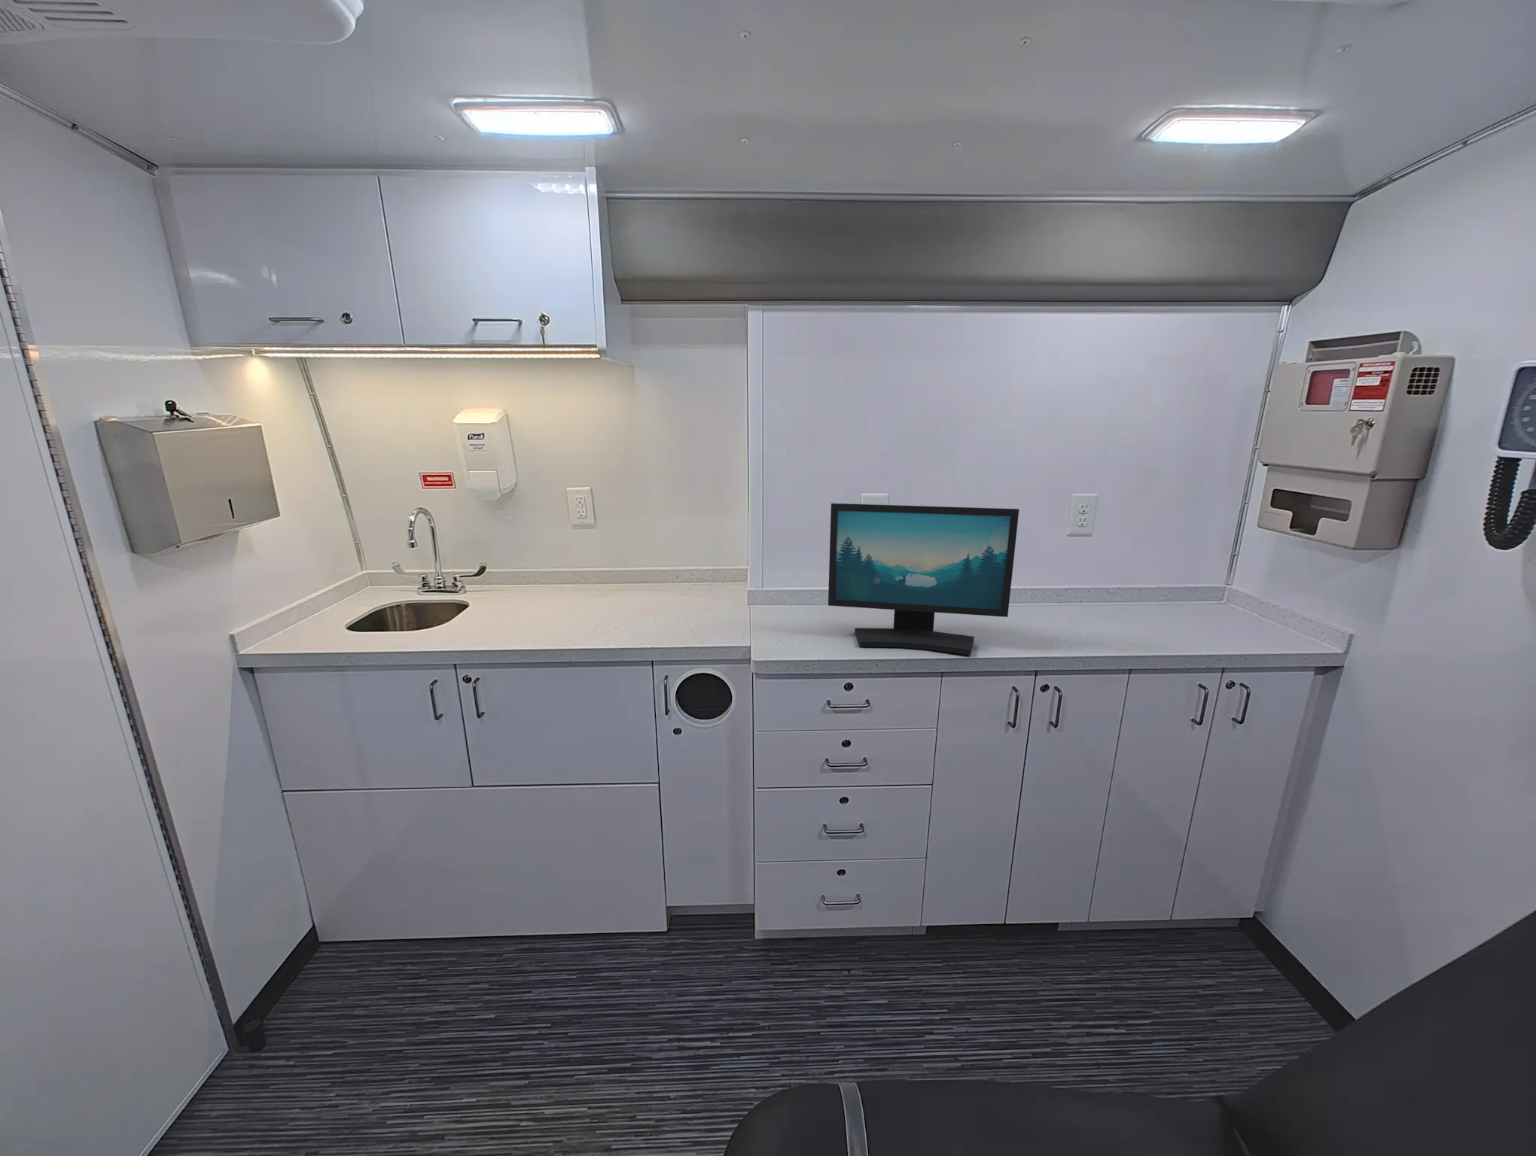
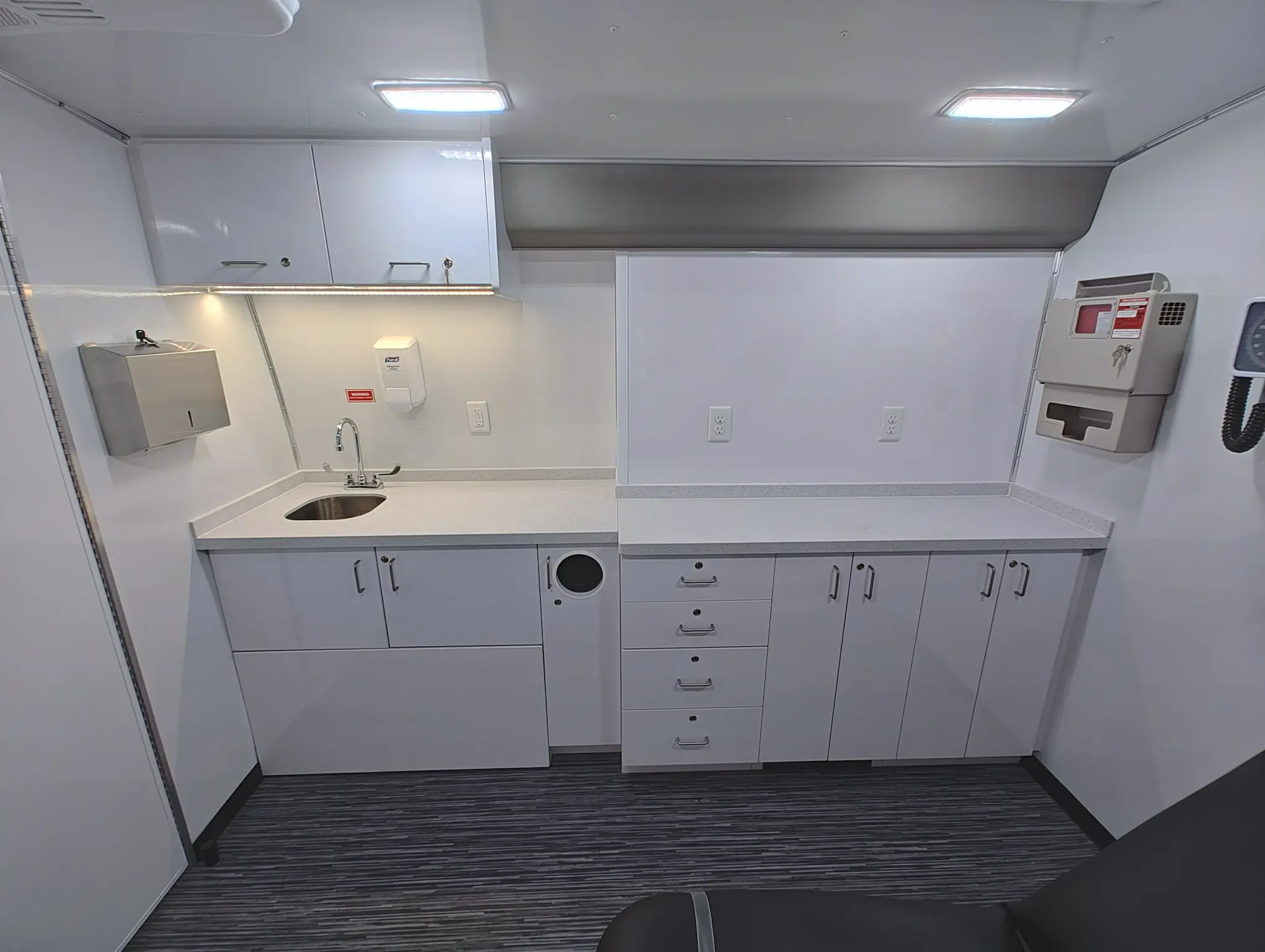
- computer monitor (917, 576)
